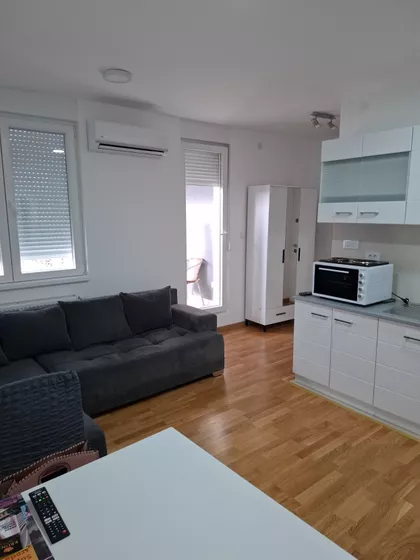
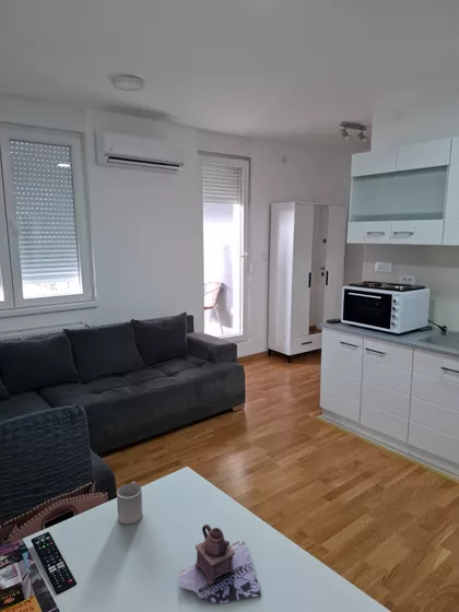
+ teapot (216, 552)
+ cup (131, 499)
